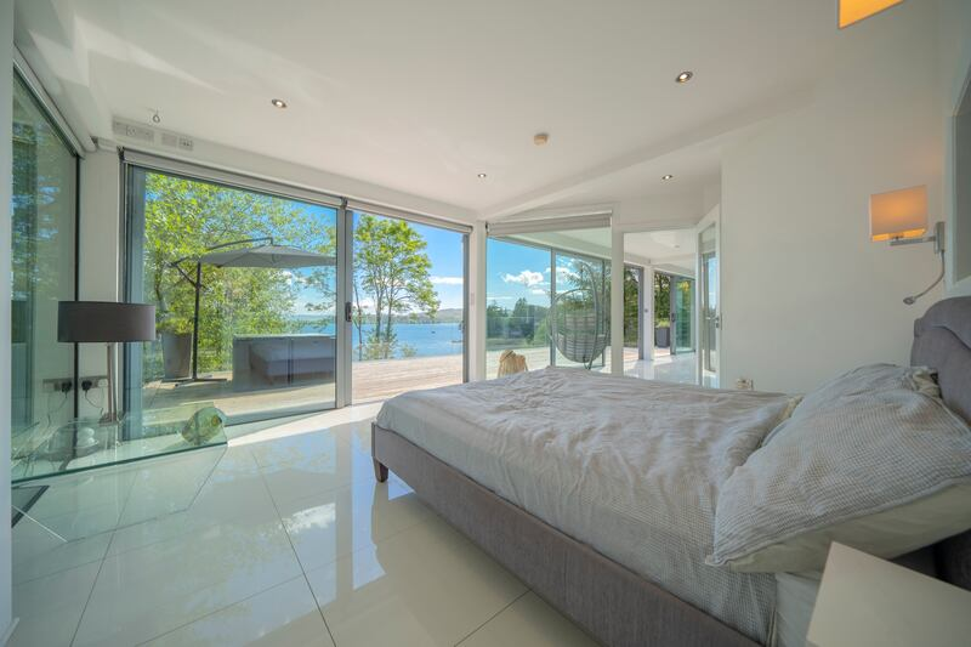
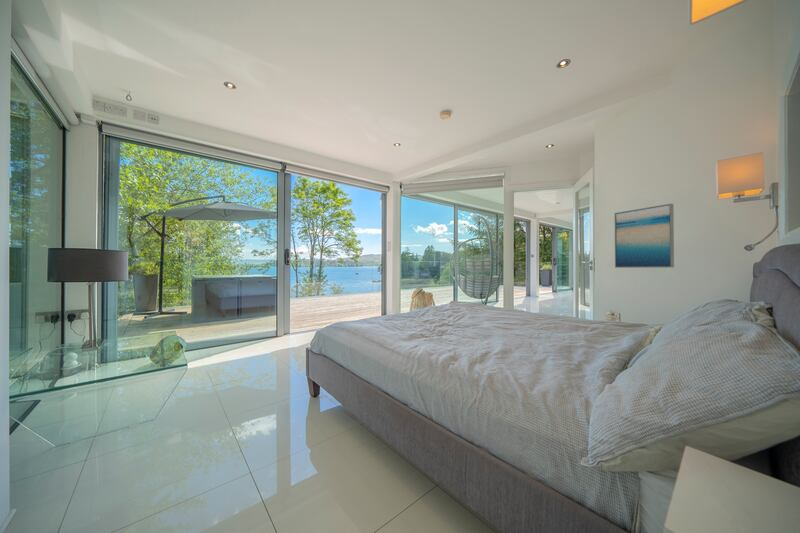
+ wall art (642, 238)
